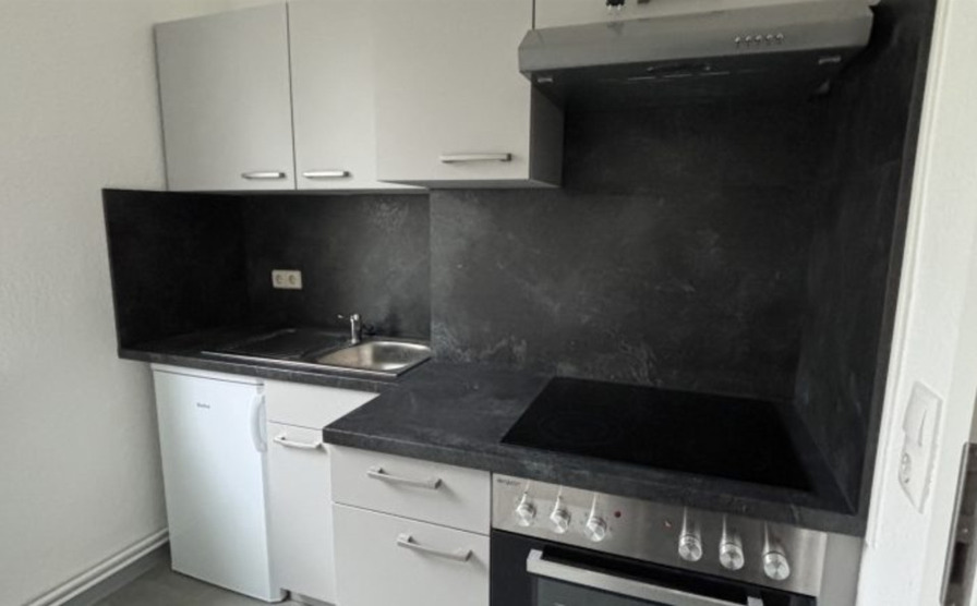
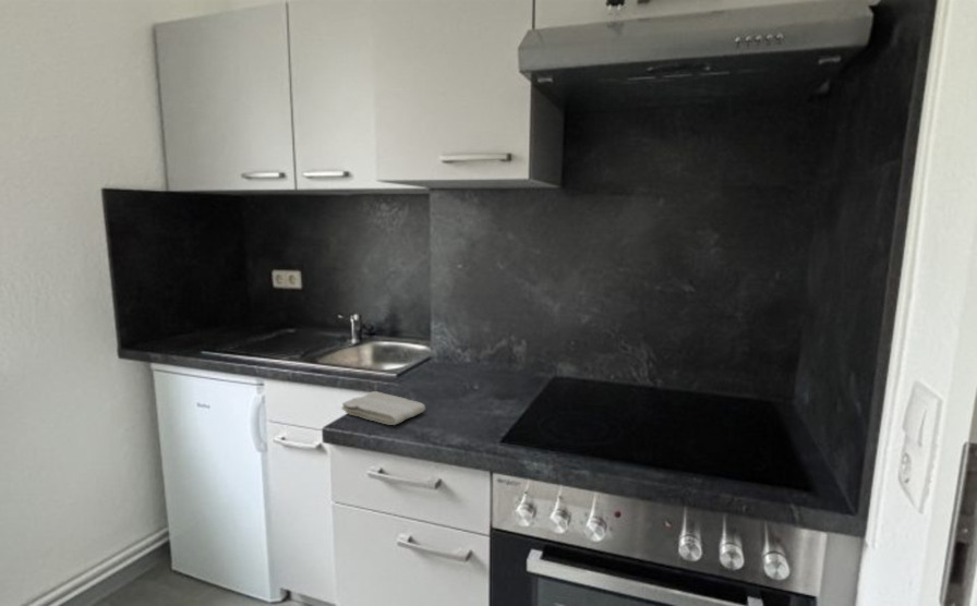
+ washcloth (383, 405)
